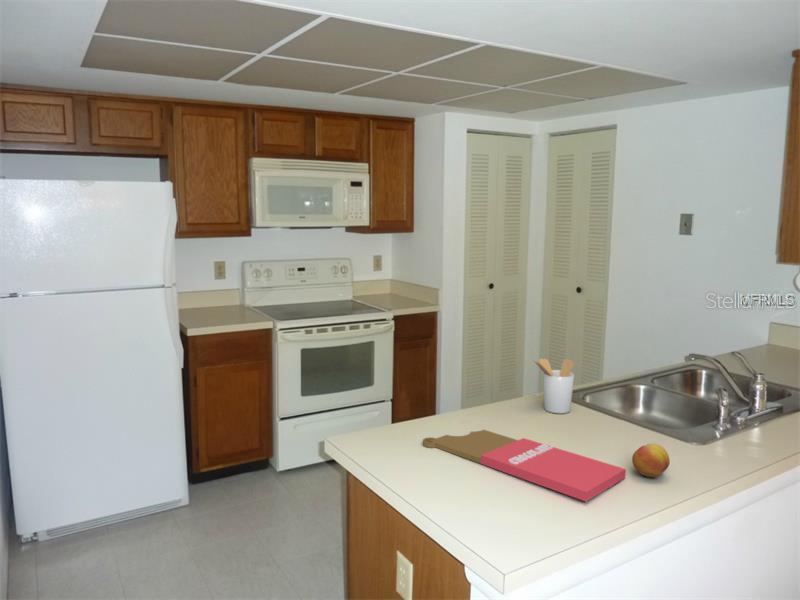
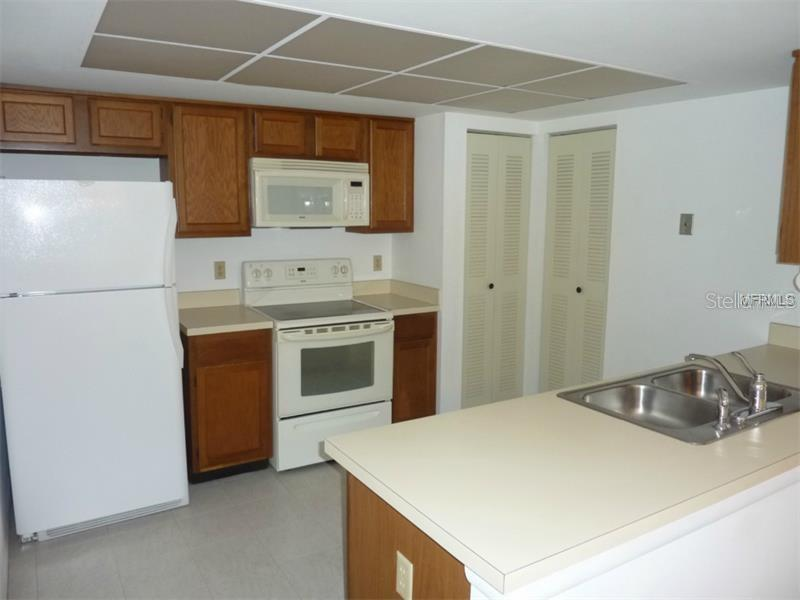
- fruit (650, 460)
- utensil holder (551, 383)
- cutting board (515, 455)
